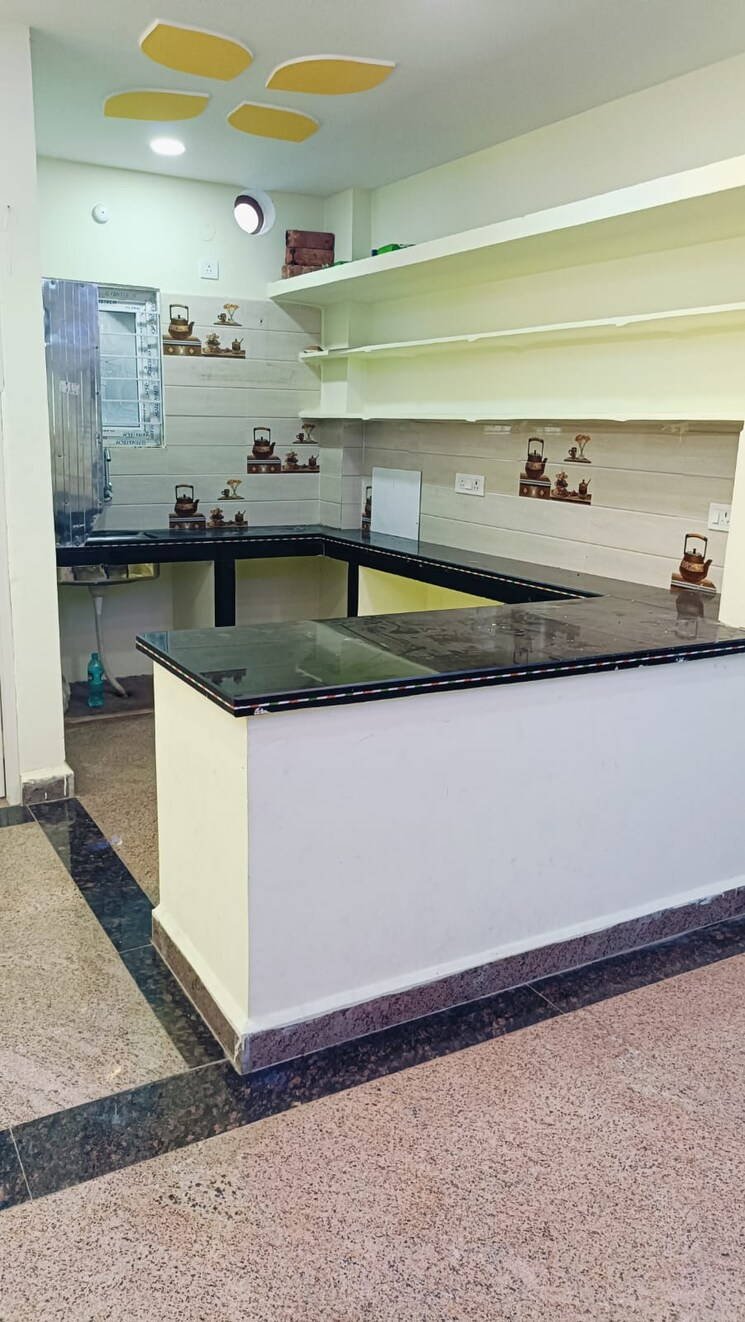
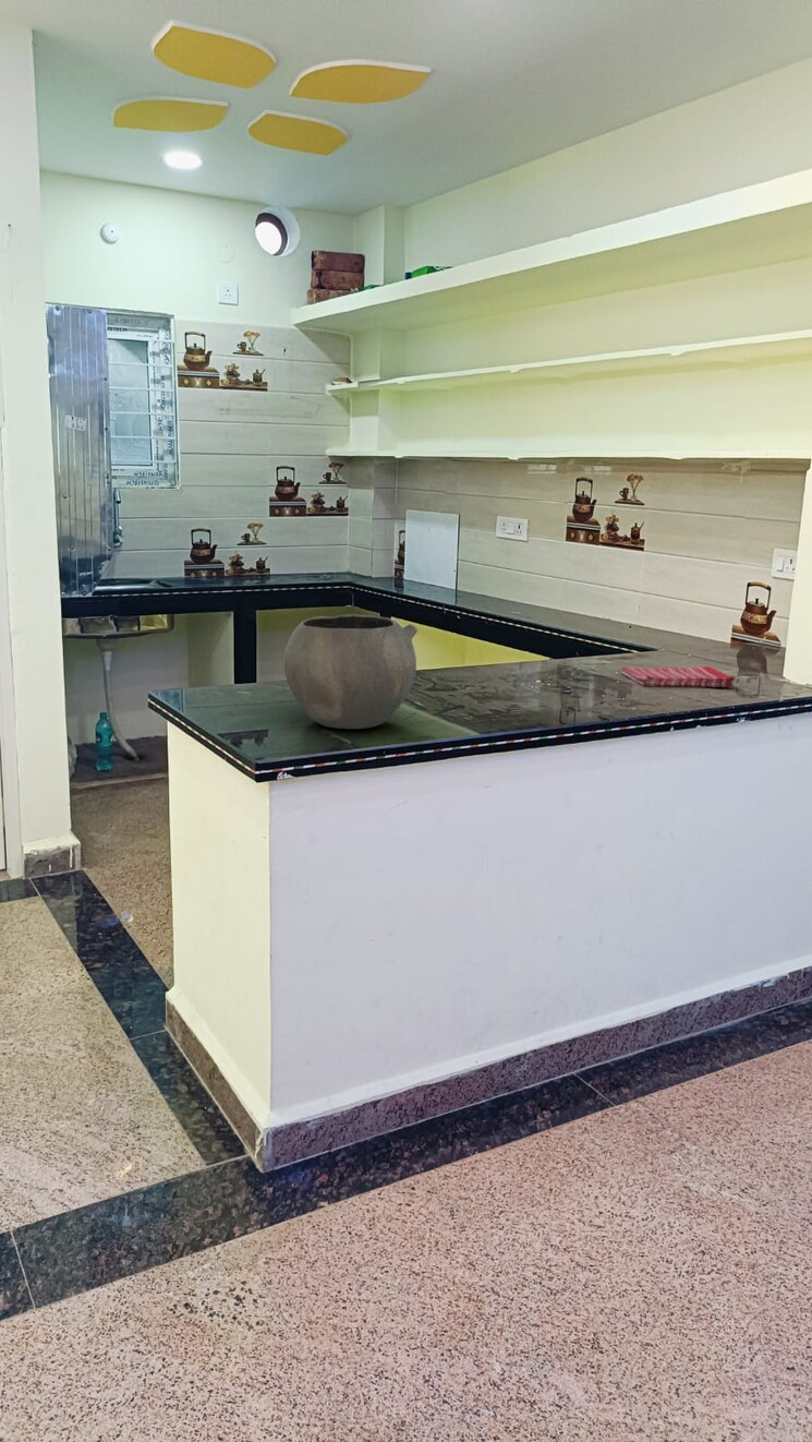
+ bowl (351, 671)
+ dish towel (677, 675)
